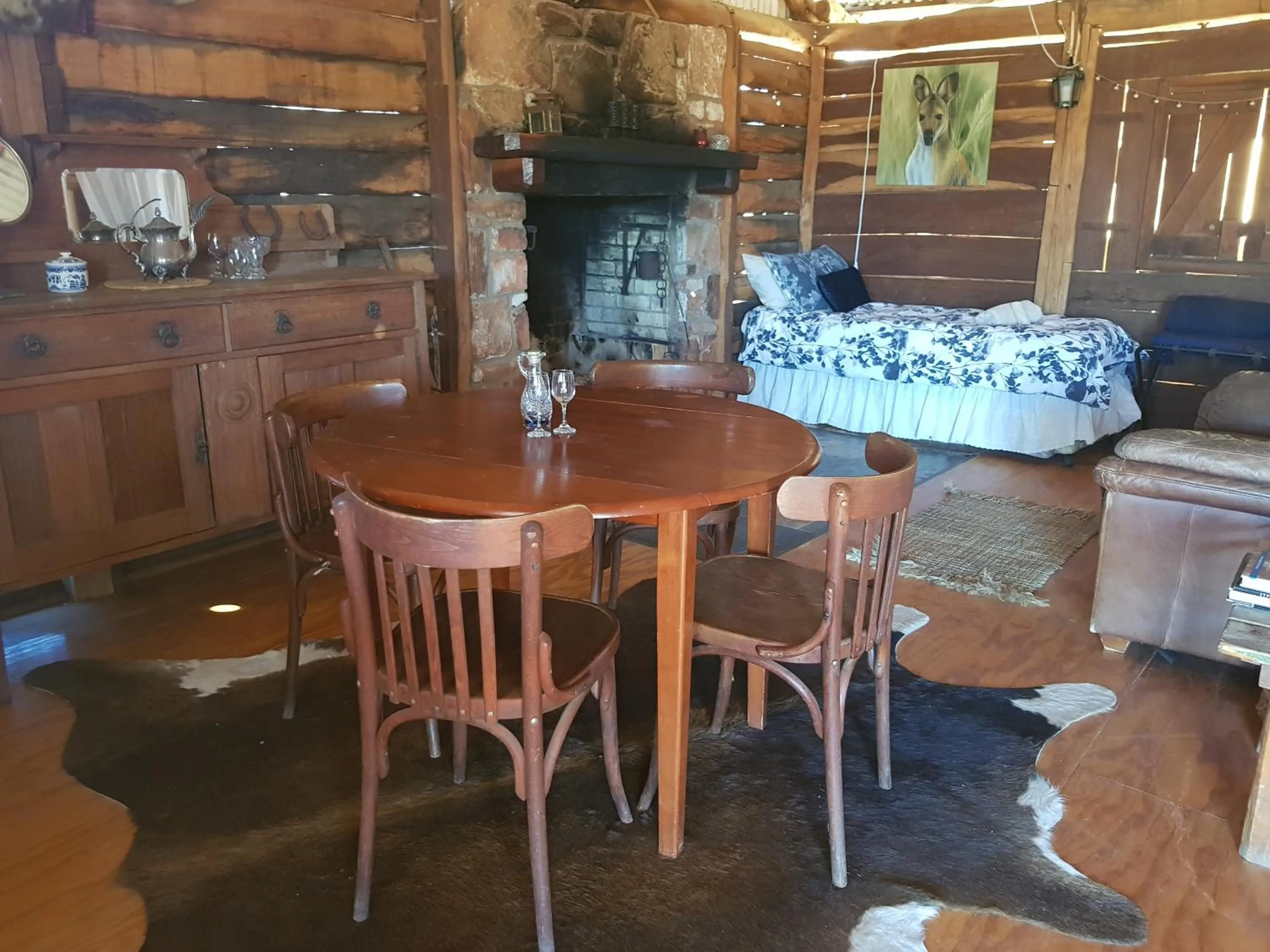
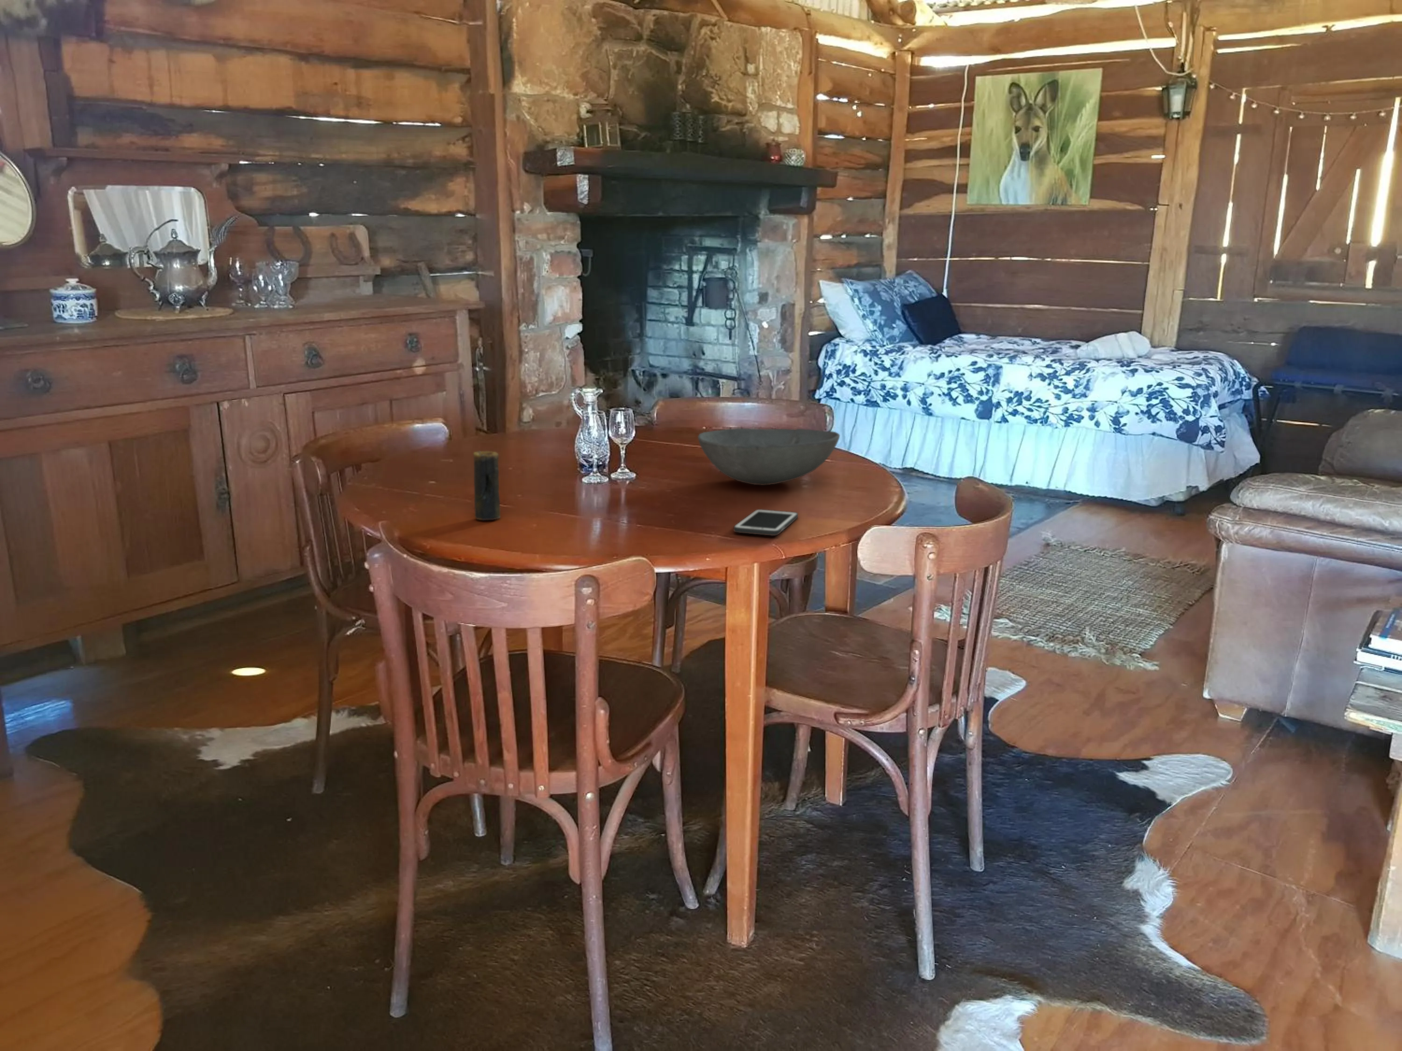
+ candle (487, 486)
+ cell phone (766, 522)
+ bowl (768, 458)
